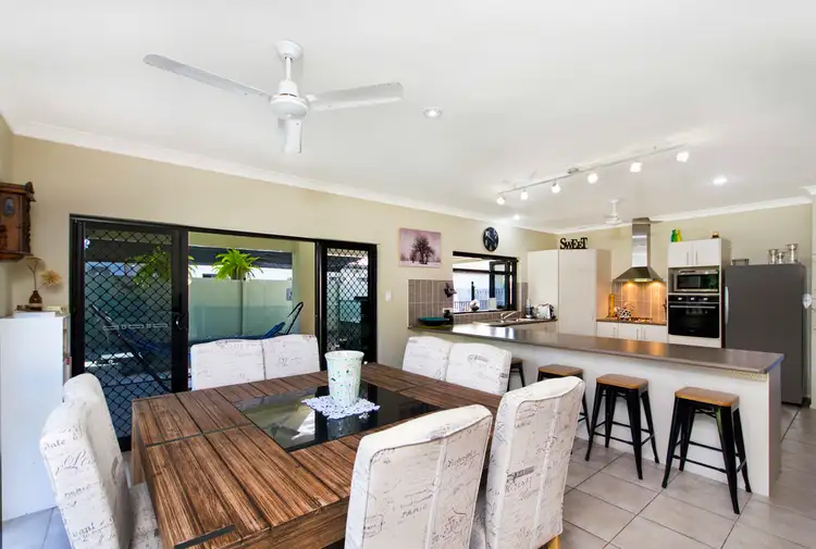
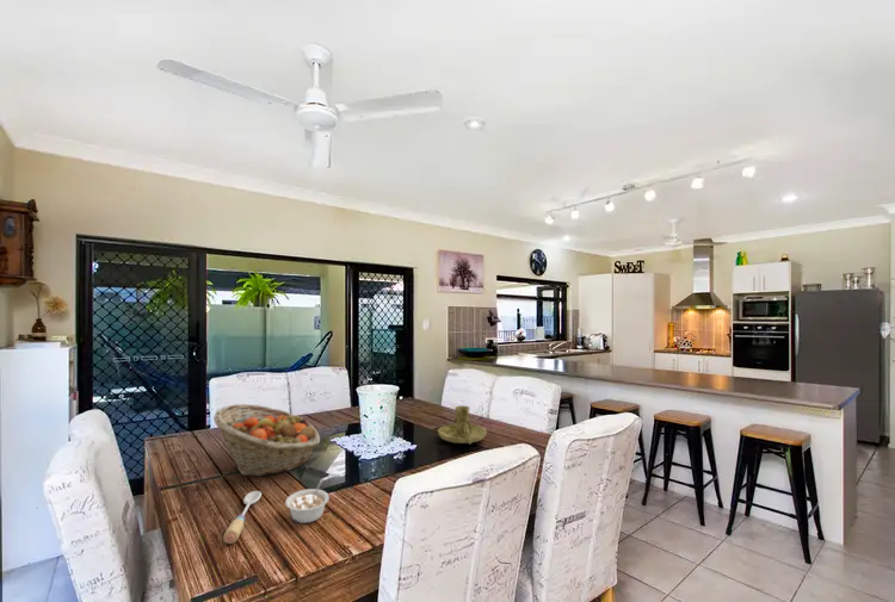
+ spoon (243, 511)
+ candle holder (463, 424)
+ fruit basket (268, 434)
+ legume (307, 504)
